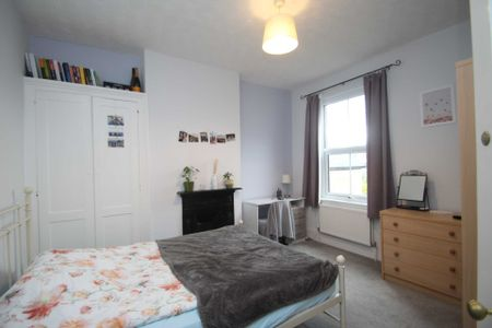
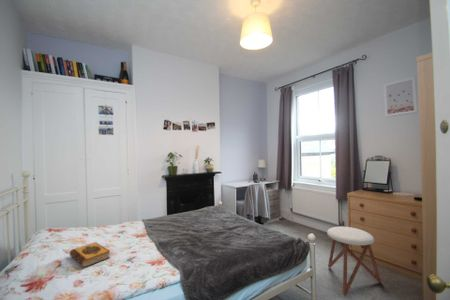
+ stool (346, 255)
+ hardback book (89, 254)
